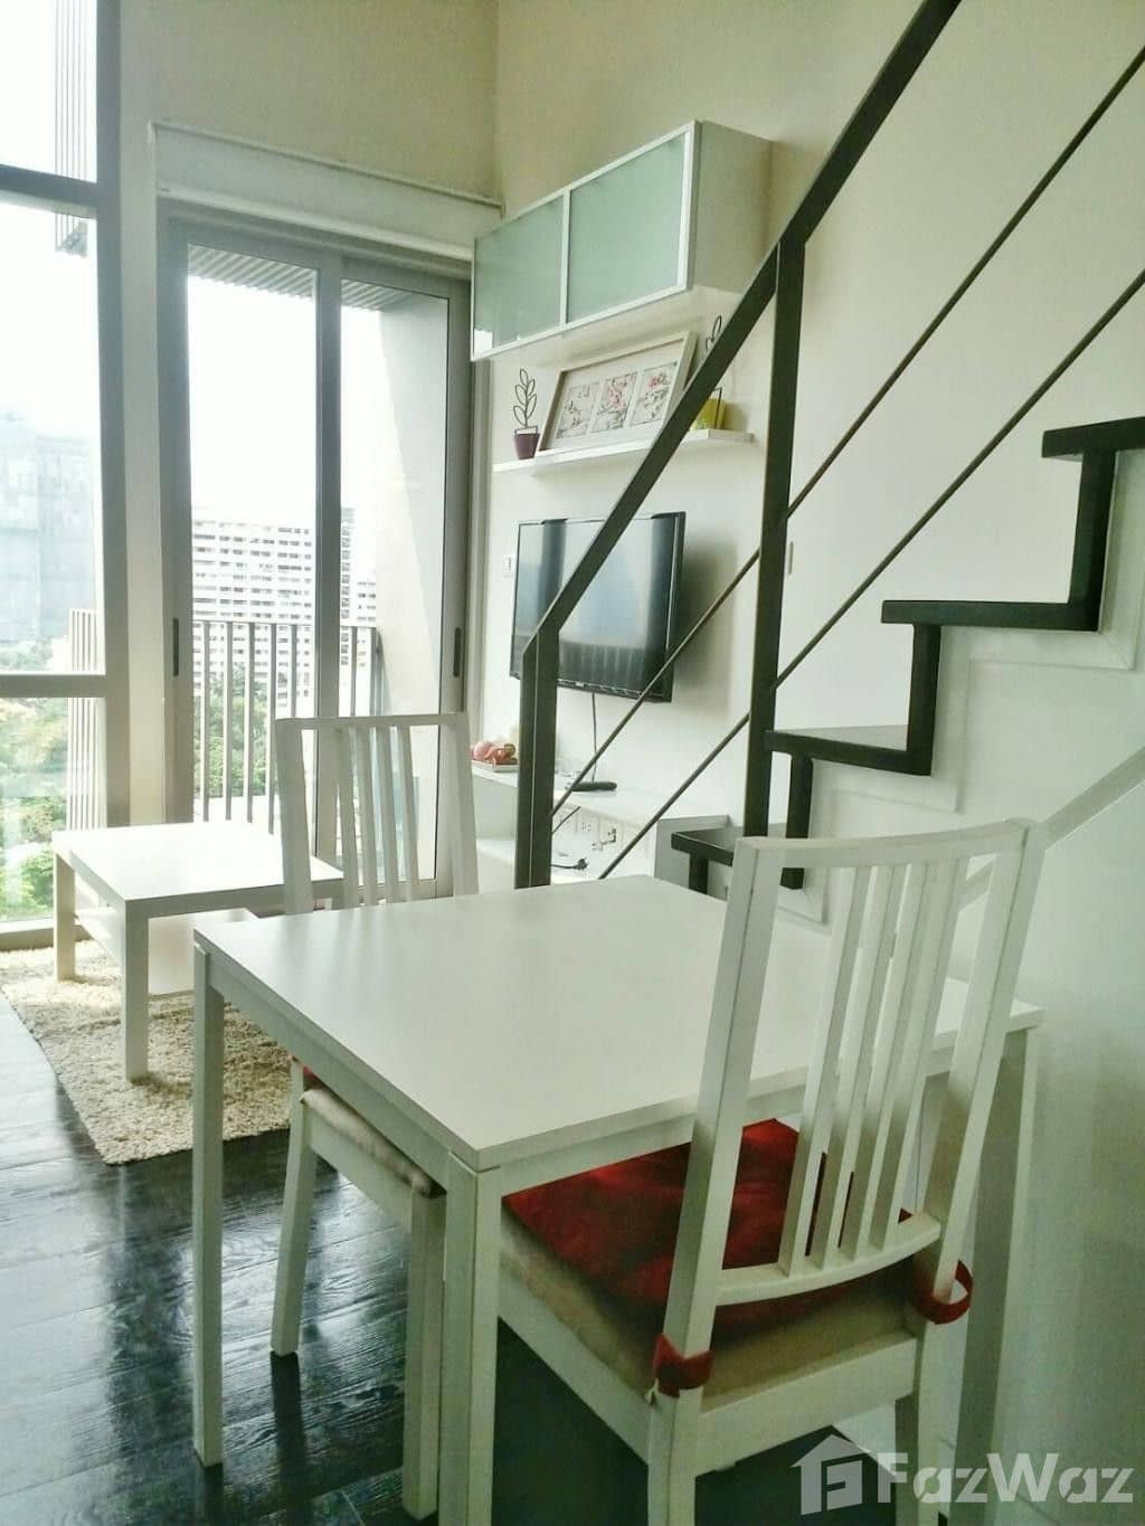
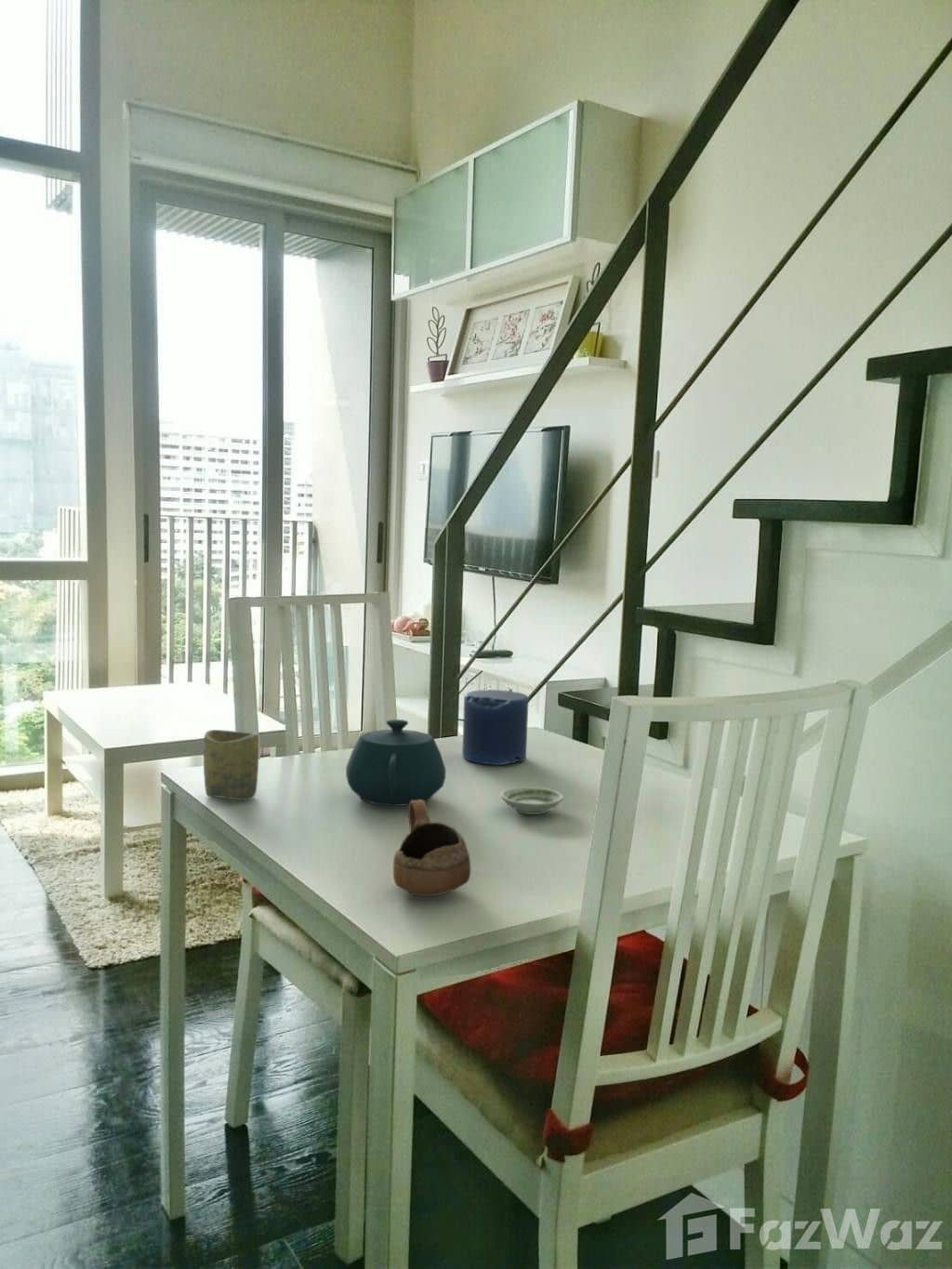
+ saucer (531, 801)
+ teapot (396, 758)
+ candle (495, 726)
+ cup (433, 849)
+ cup (231, 764)
